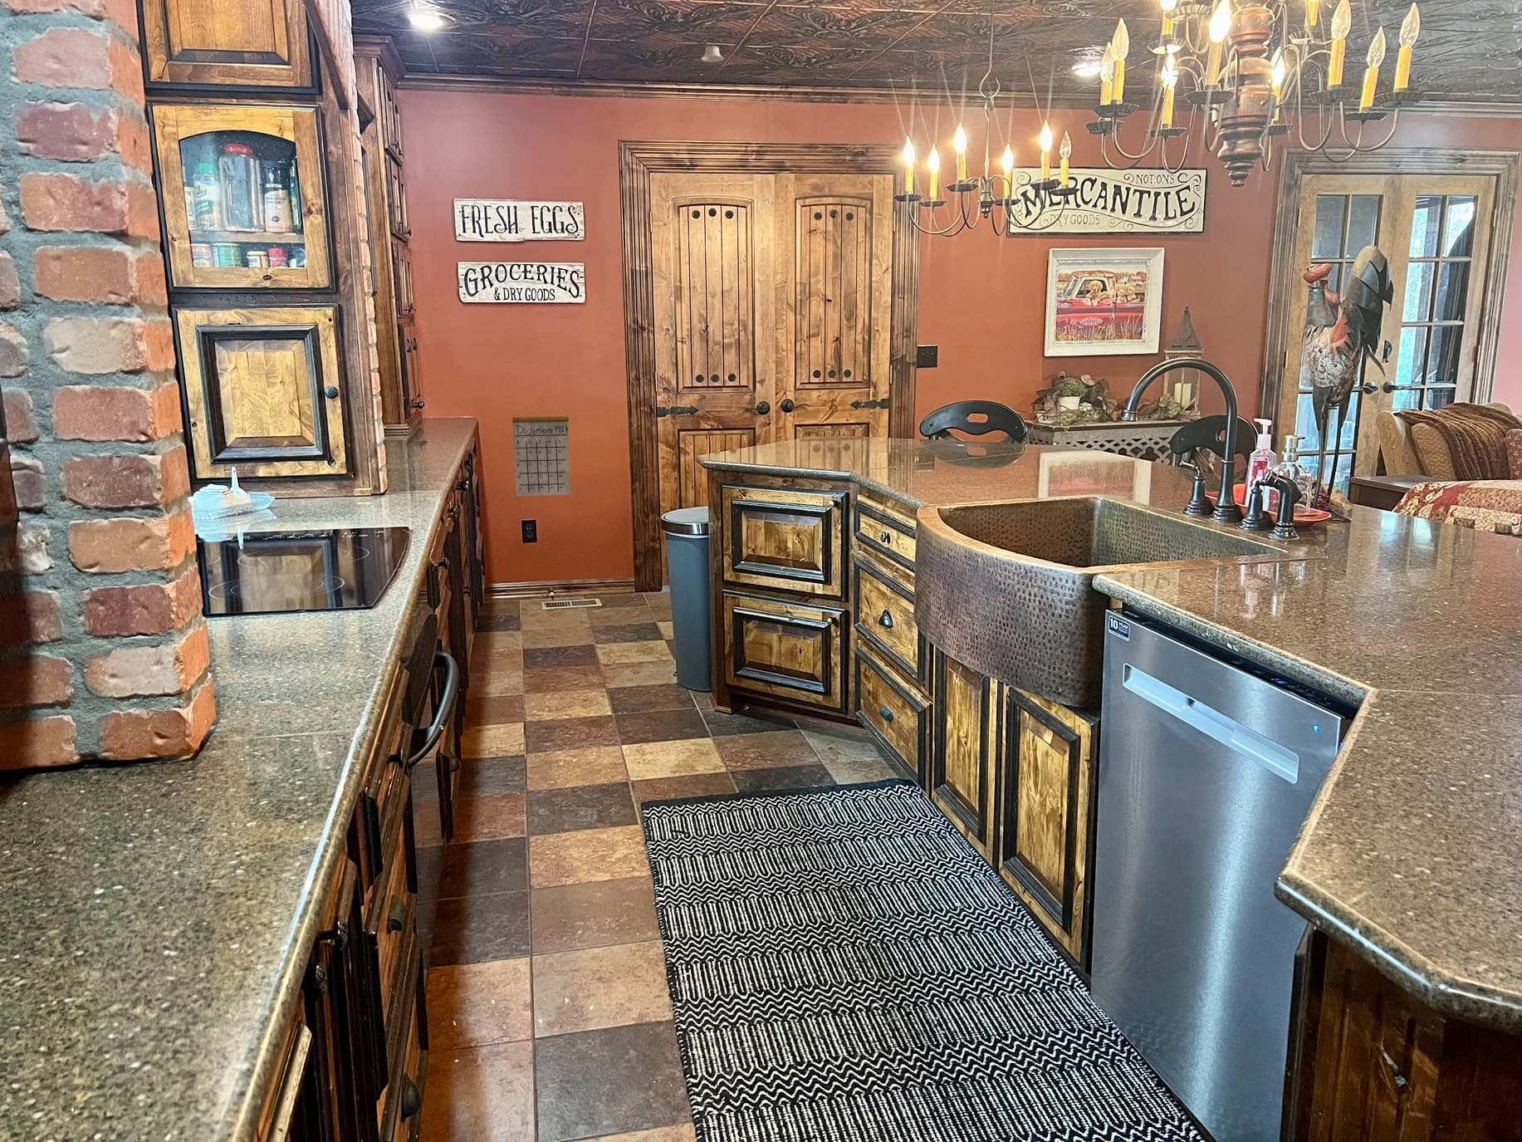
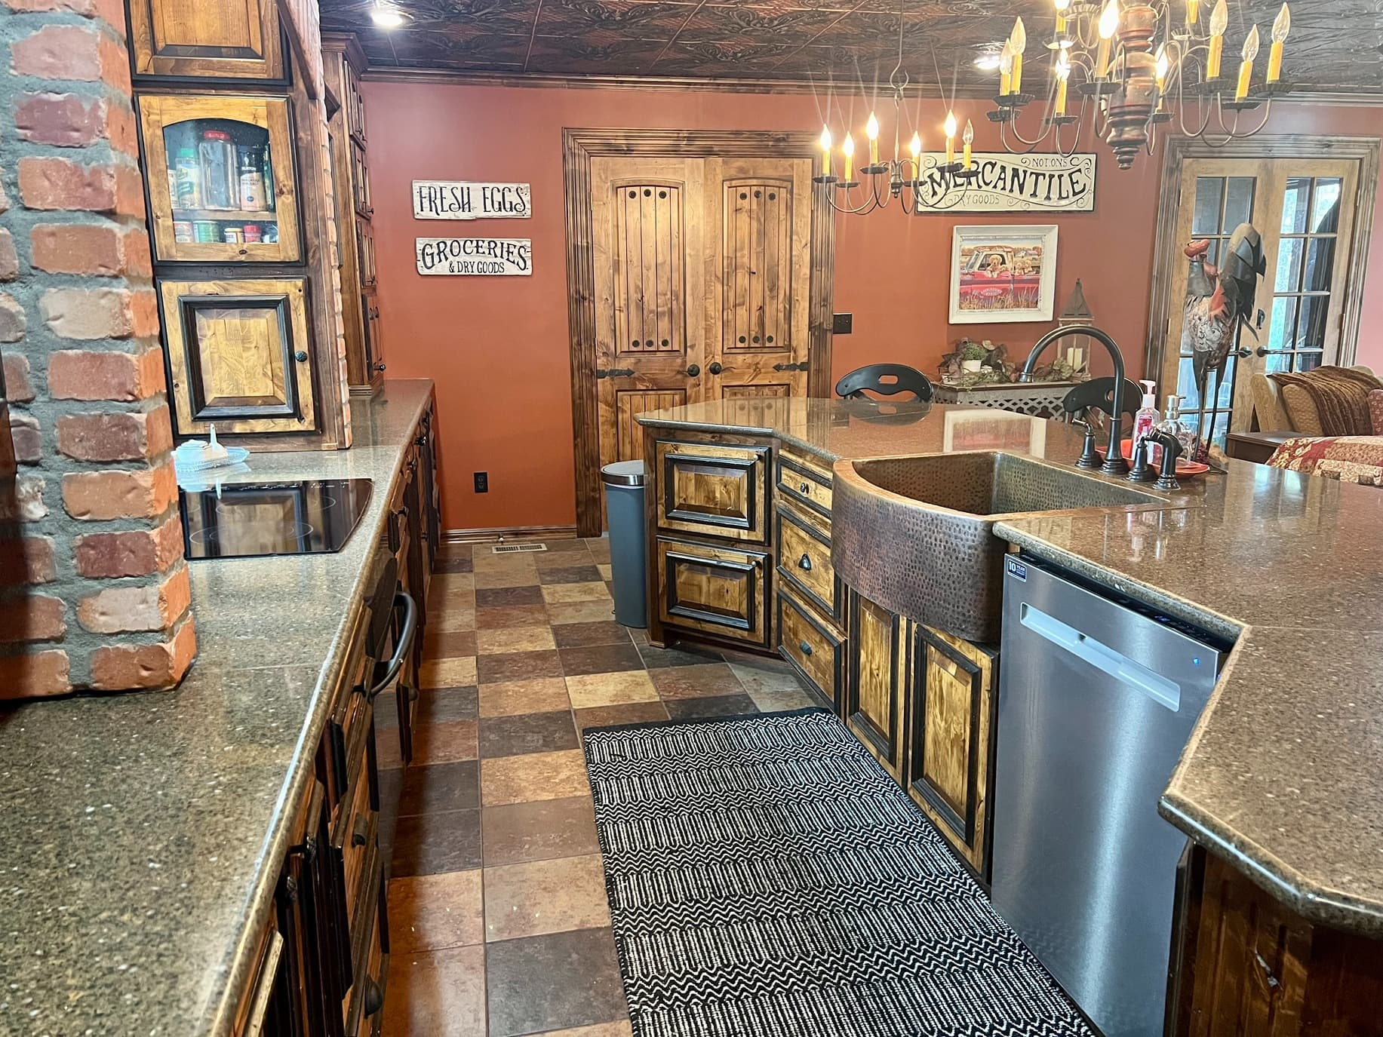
- calendar (541, 446)
- recessed light (711, 53)
